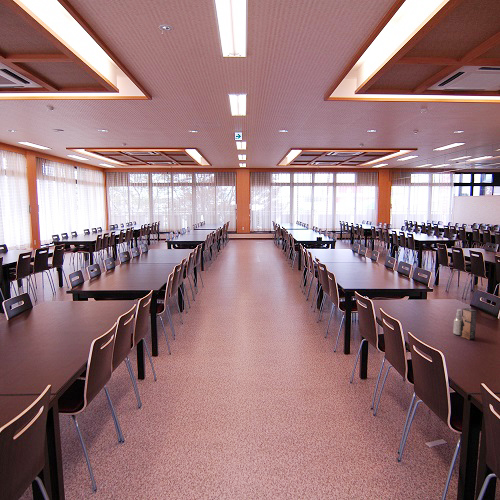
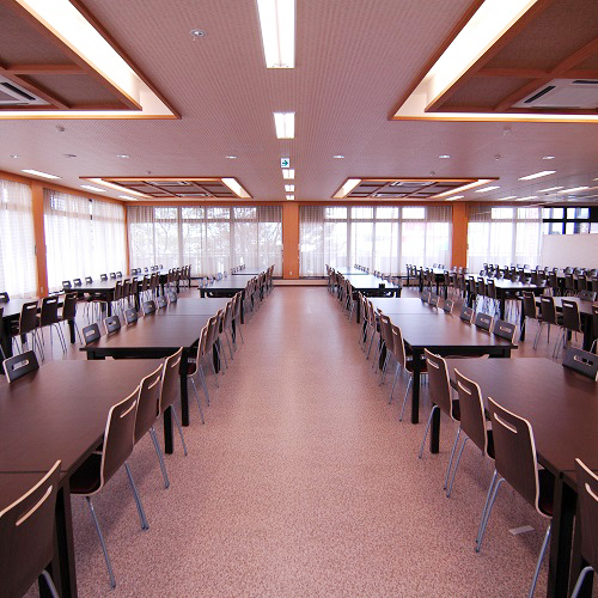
- spray bottle (464, 322)
